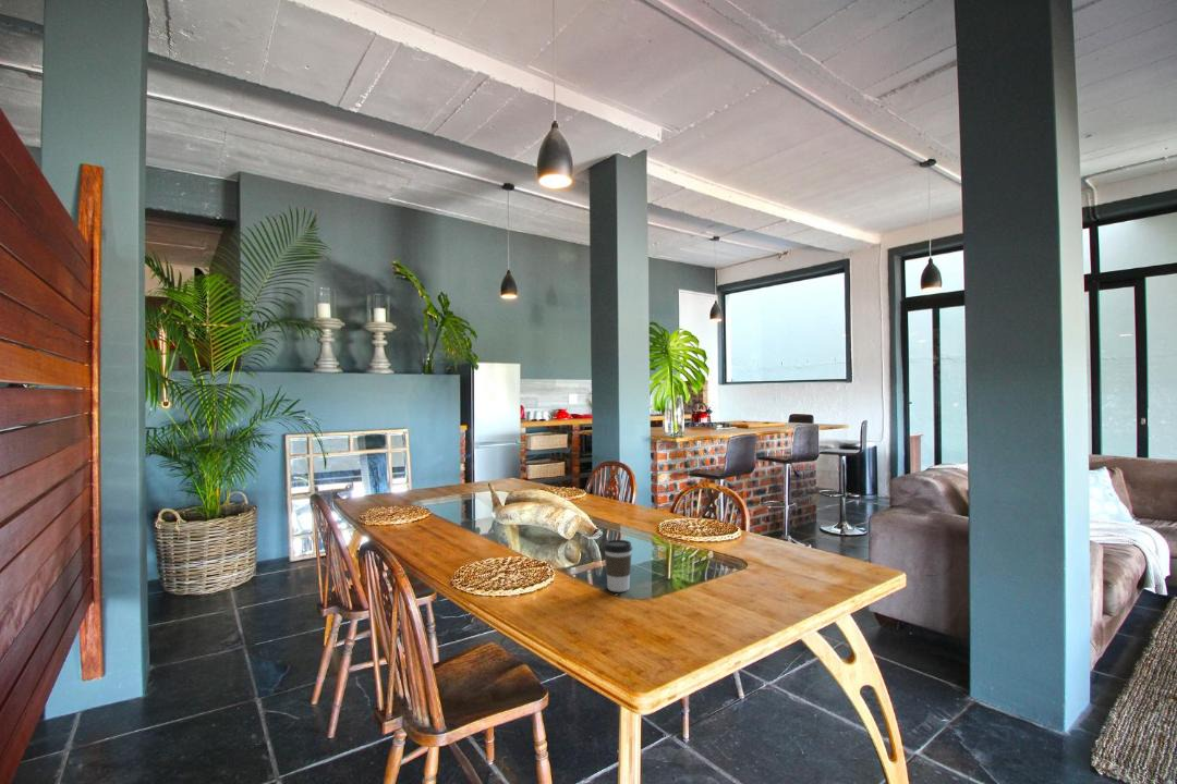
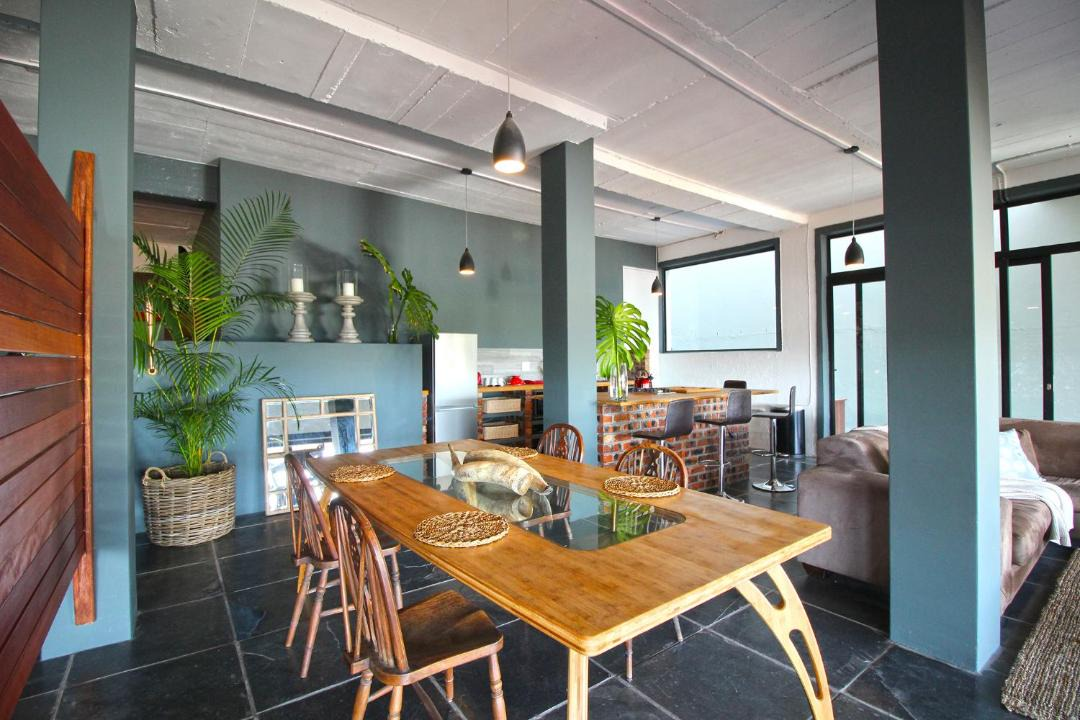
- coffee cup (618, 565)
